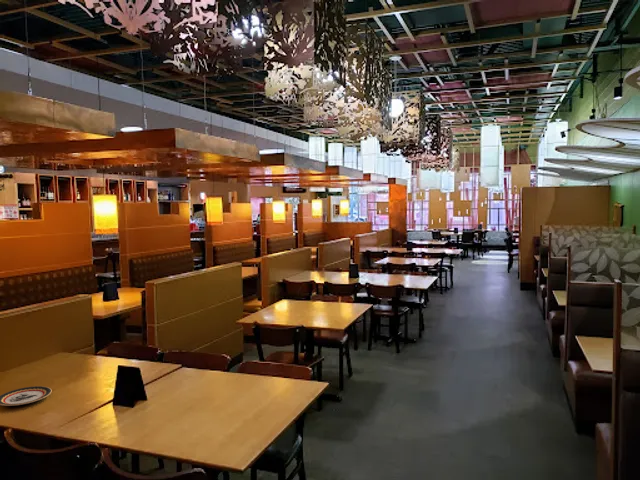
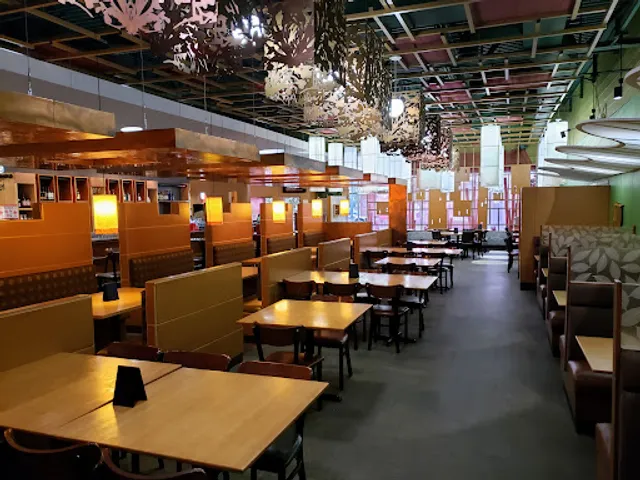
- plate (24, 397)
